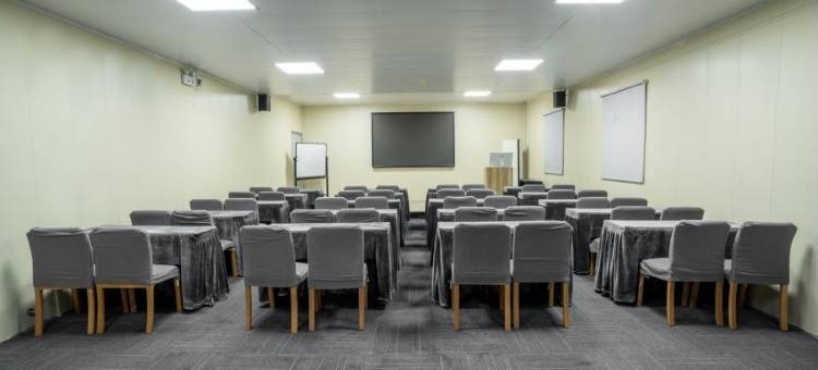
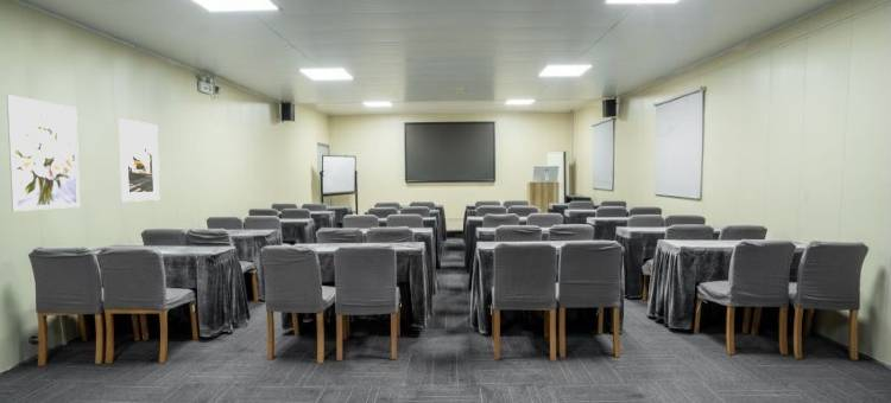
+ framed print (140, 161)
+ wall art (46, 155)
